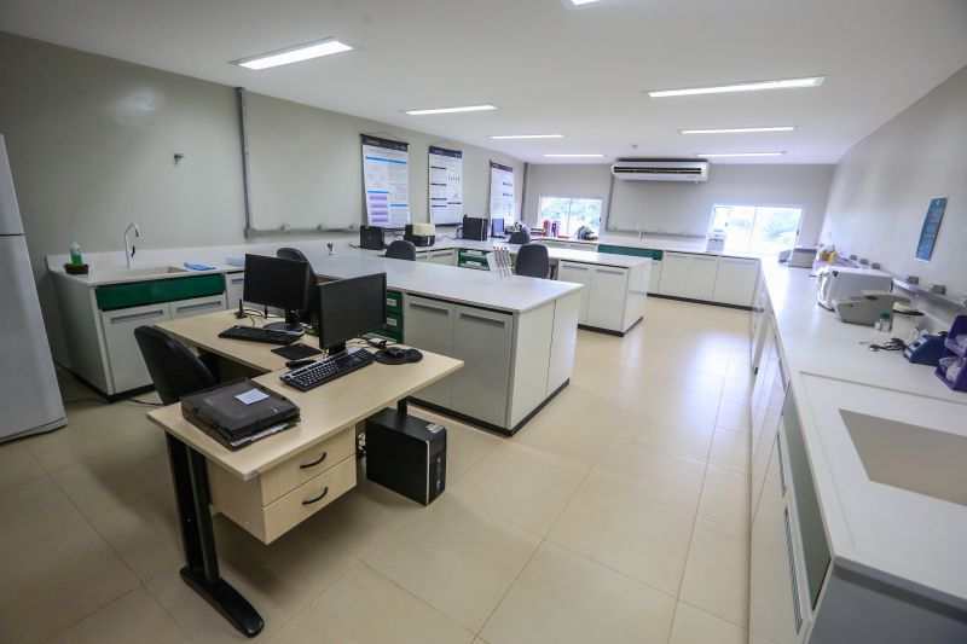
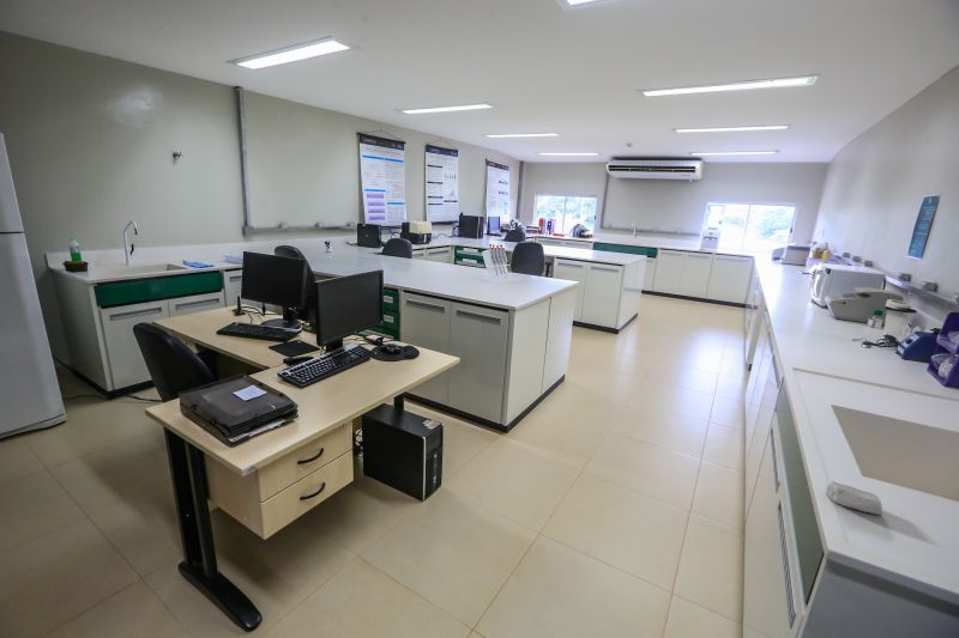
+ soap bar (855, 496)
